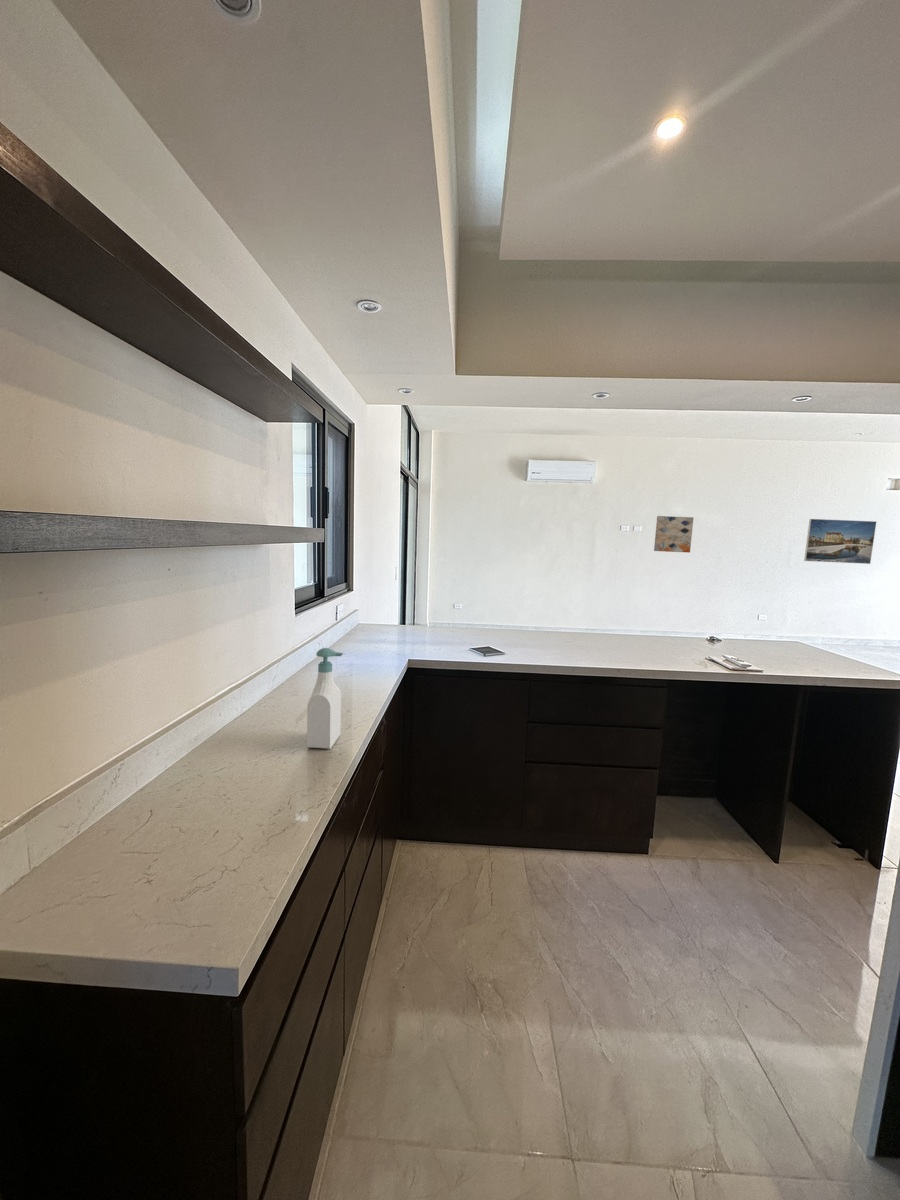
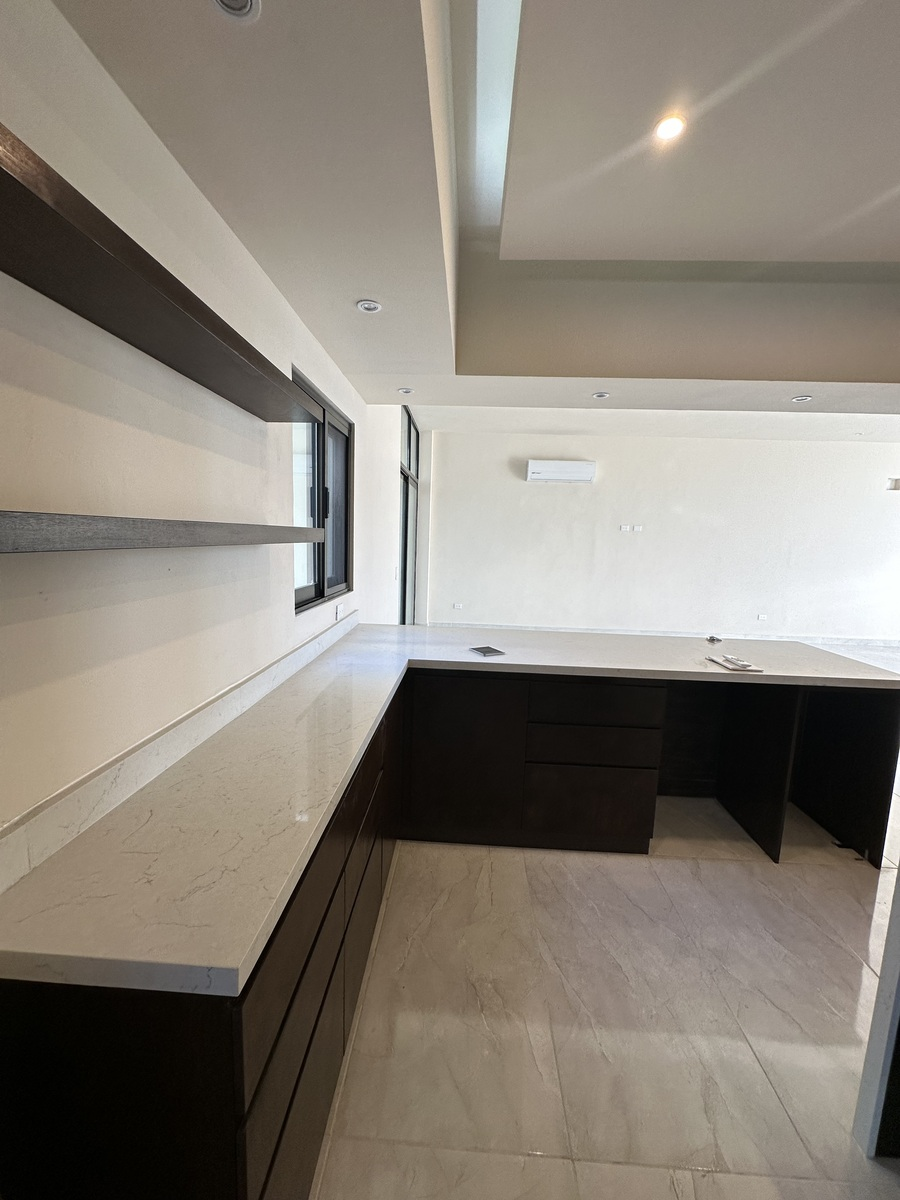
- soap bottle (328, 695)
- wall art (673, 534)
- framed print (839, 541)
